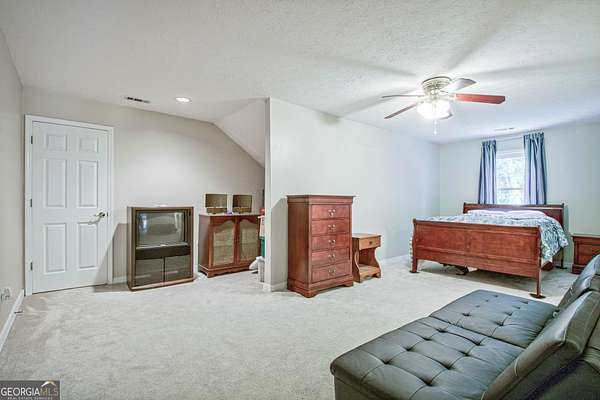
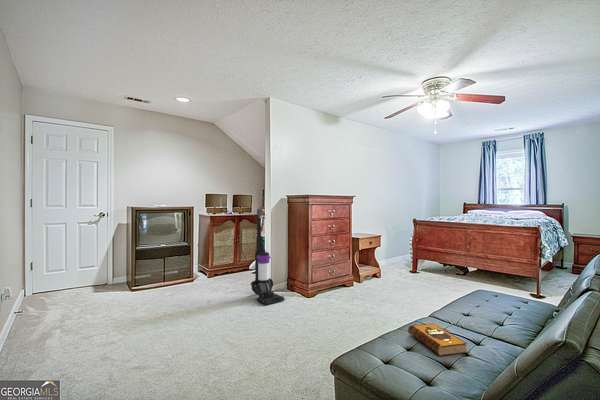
+ vacuum cleaner (265, 253)
+ hardback book (435, 338)
